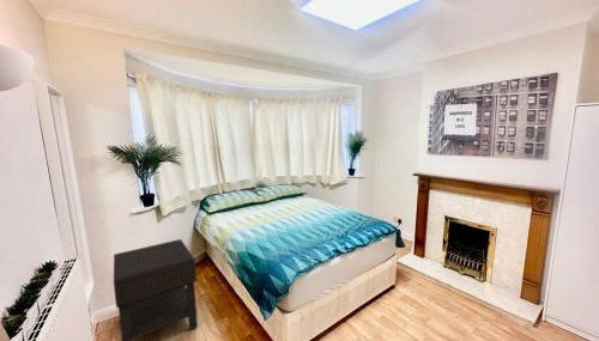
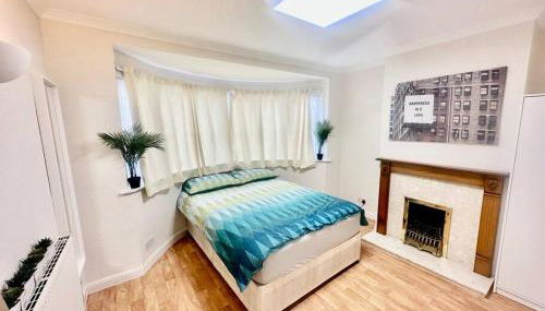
- nightstand (156, 290)
